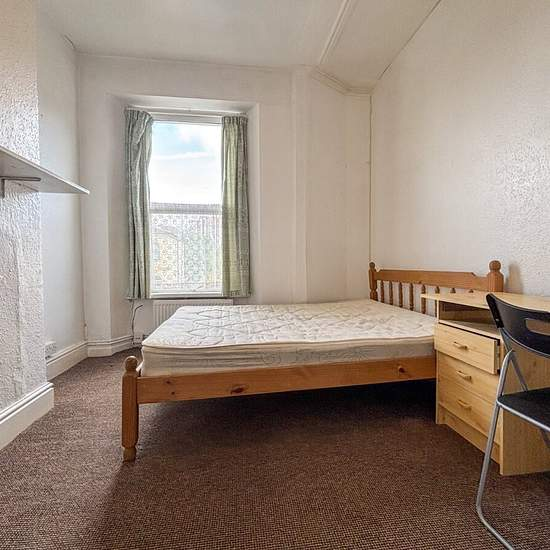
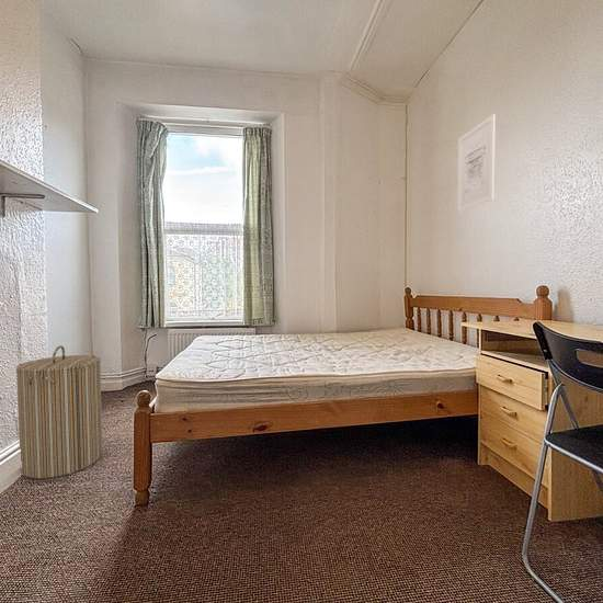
+ wall art (475, 167)
+ laundry hamper (61, 403)
